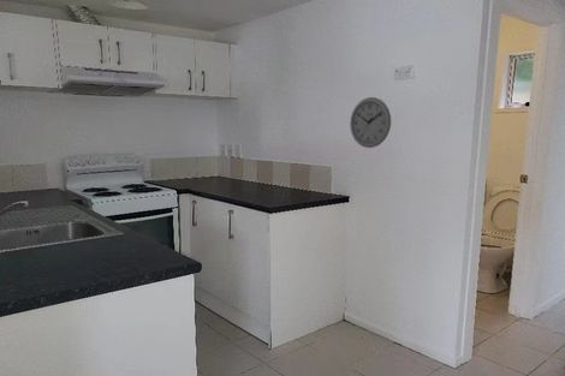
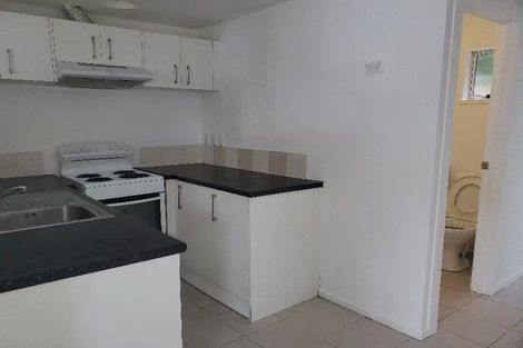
- wall clock (368, 123)
